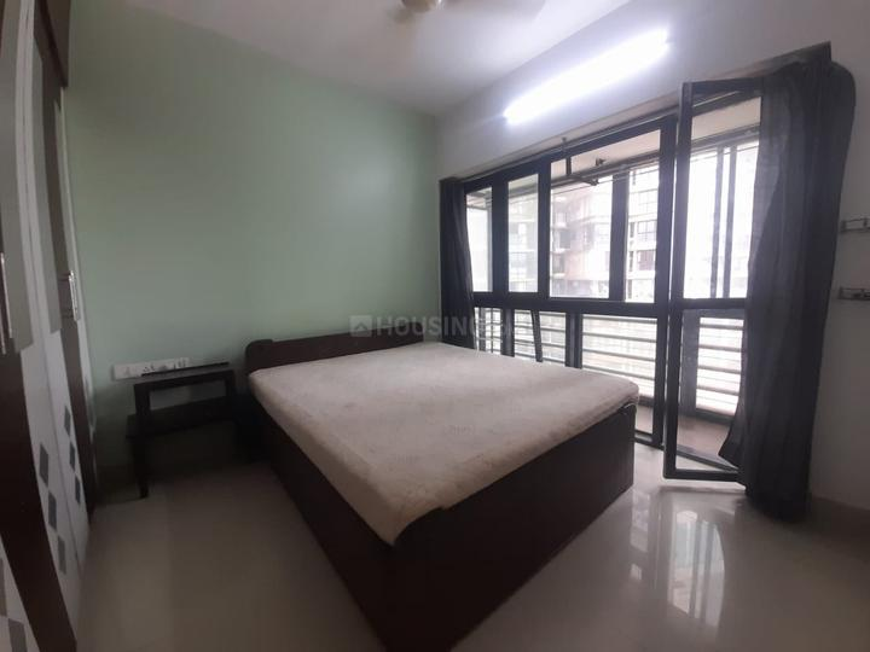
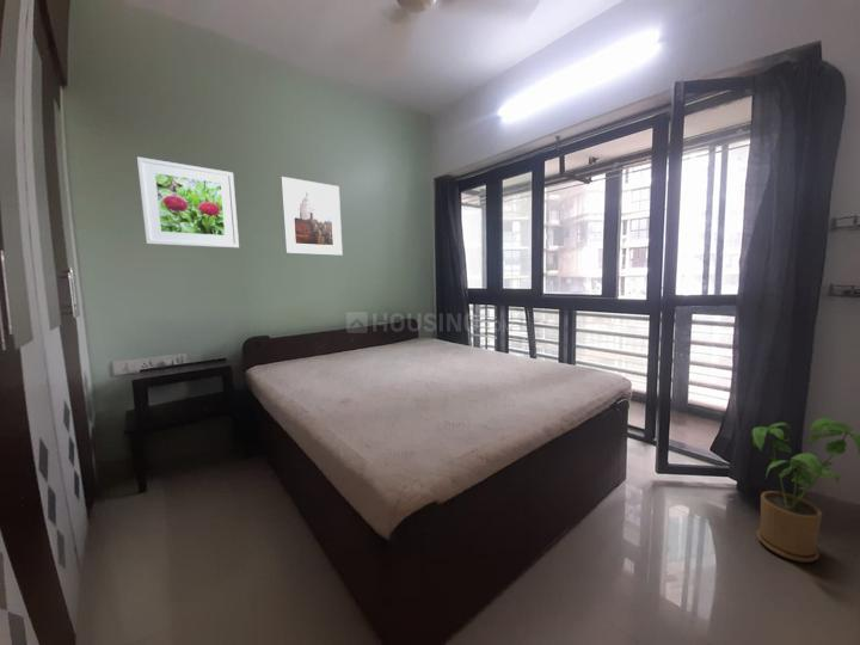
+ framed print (191, 205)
+ house plant (796, 485)
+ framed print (313, 217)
